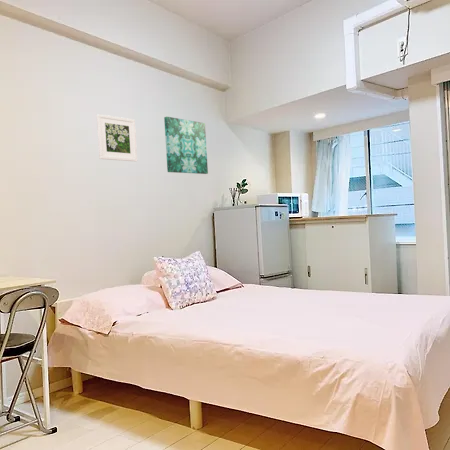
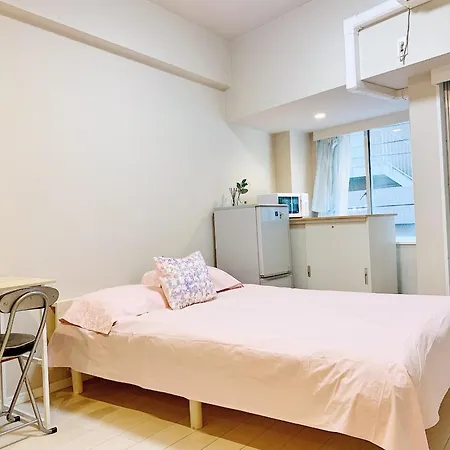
- wall art (186, 146)
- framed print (117, 138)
